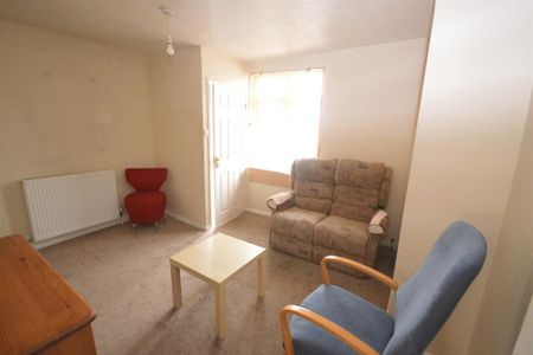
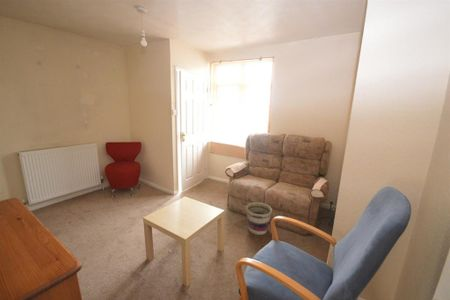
+ basket (258, 218)
